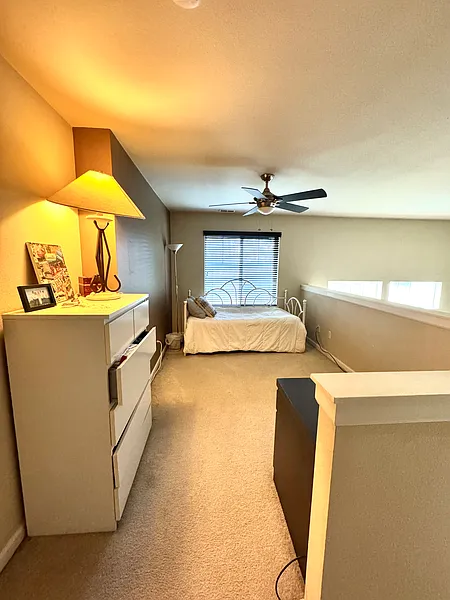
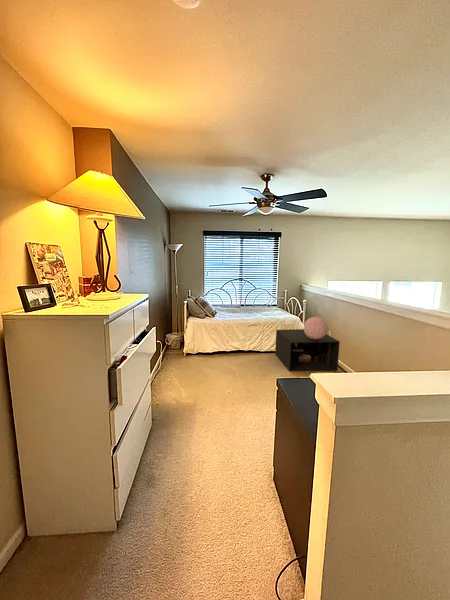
+ decorative sphere (315, 327)
+ nightstand (304, 348)
